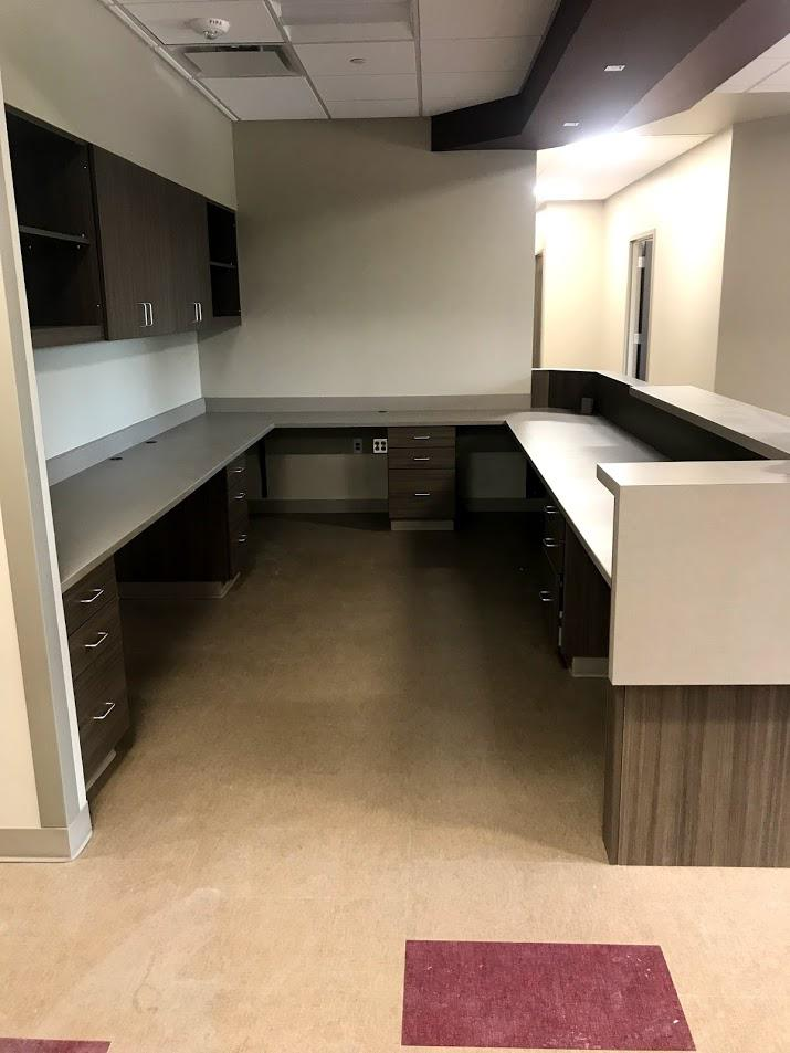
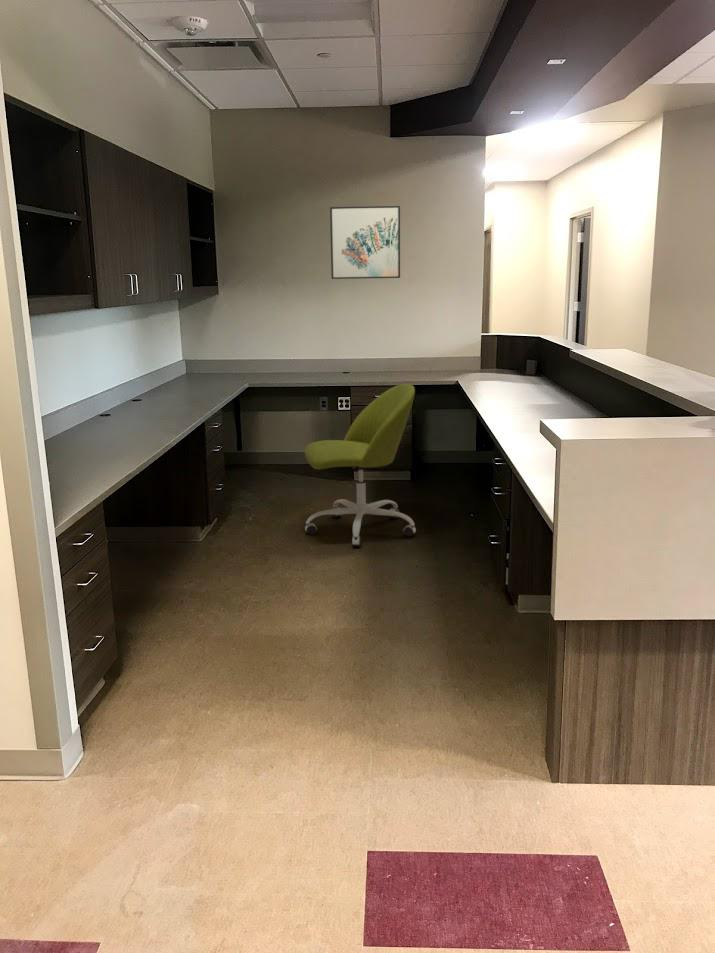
+ wall art (365, 242)
+ office chair (358, 460)
